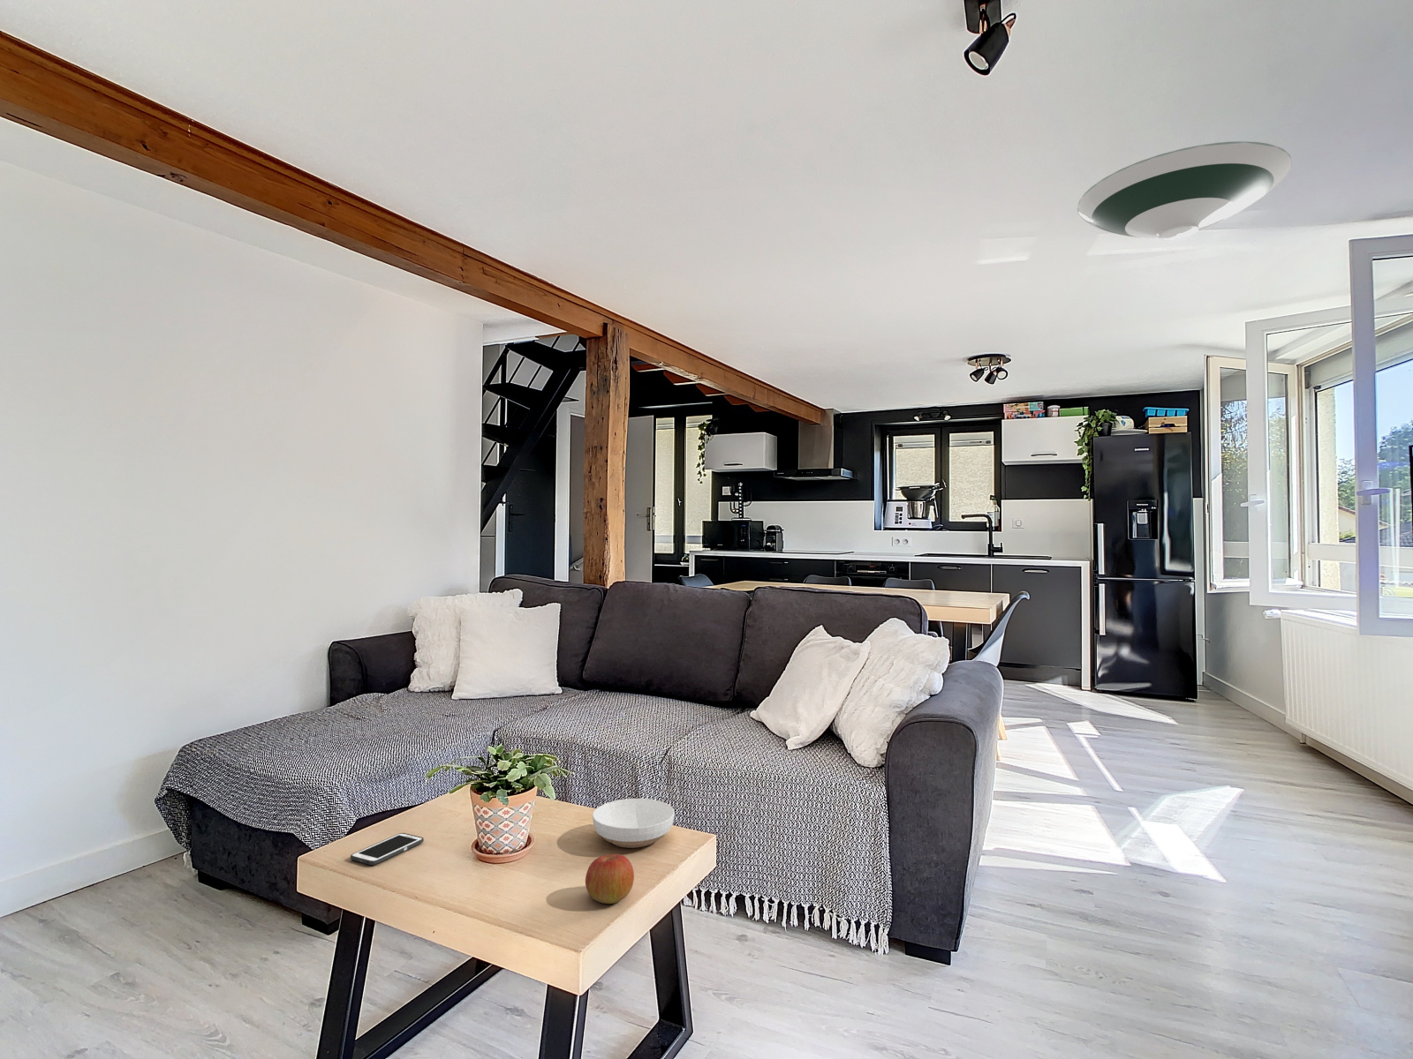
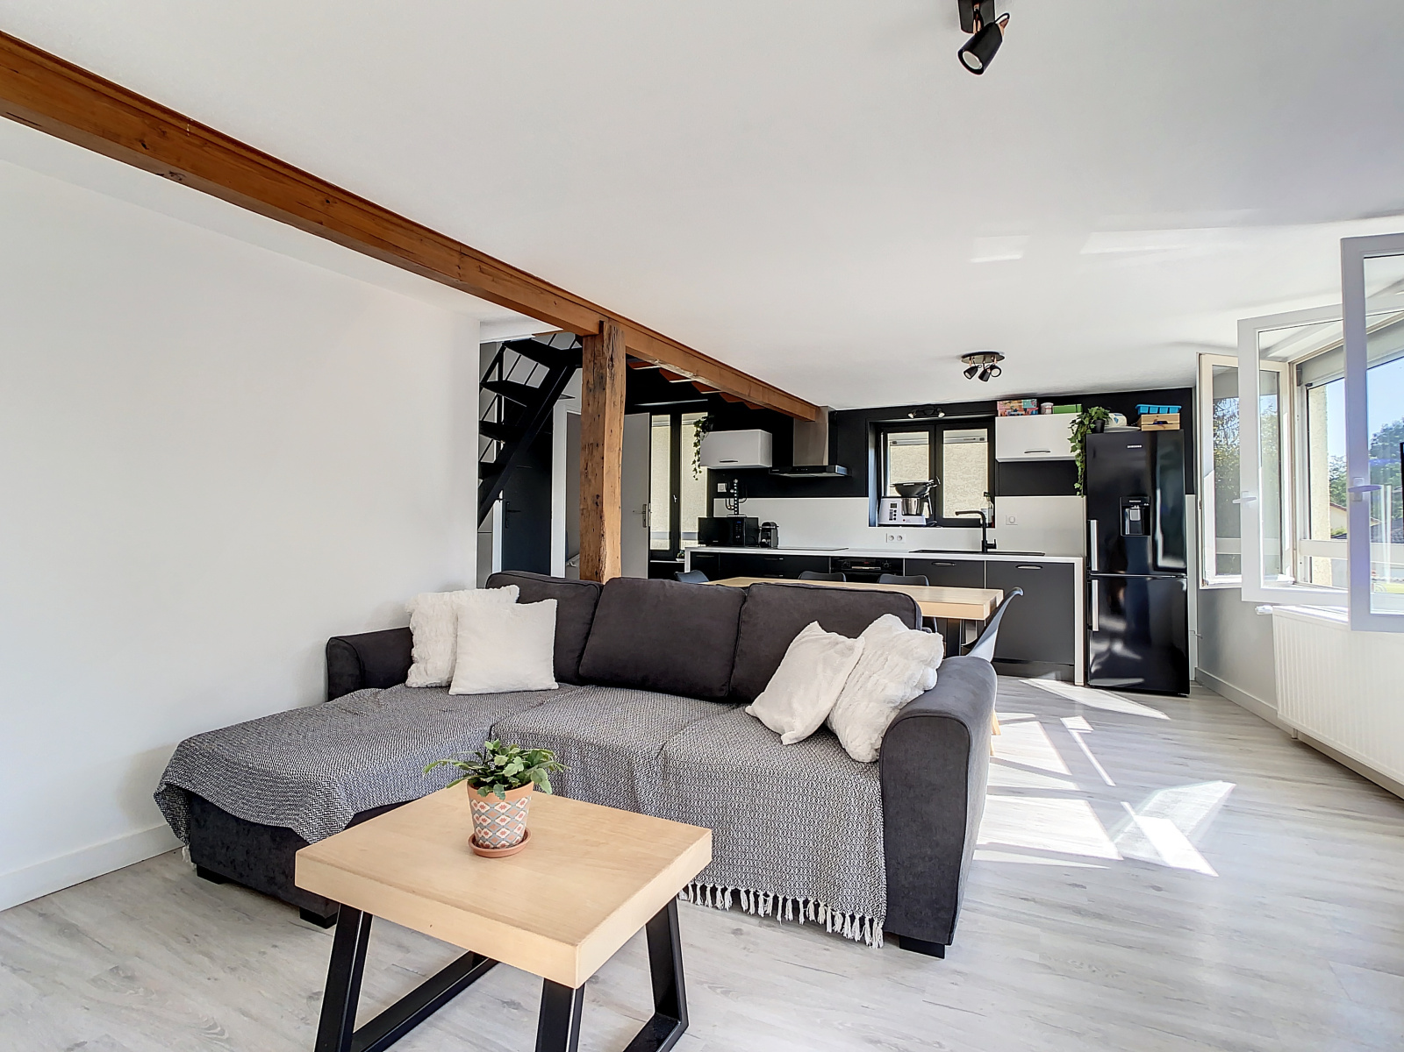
- cell phone (387, 848)
- apple (610, 877)
- bowl (633, 825)
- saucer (1177, 211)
